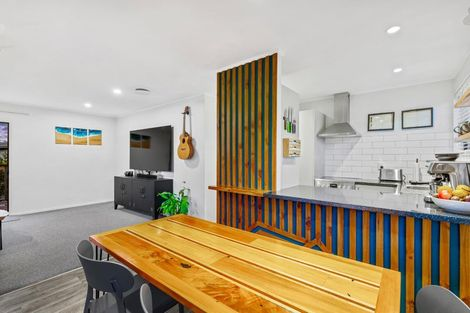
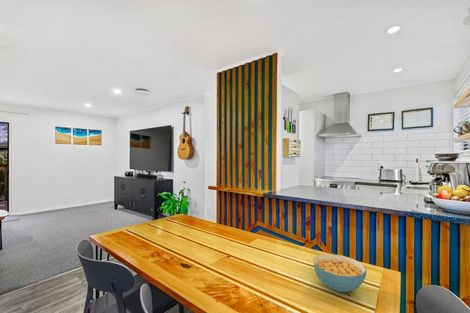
+ cereal bowl (338, 276)
